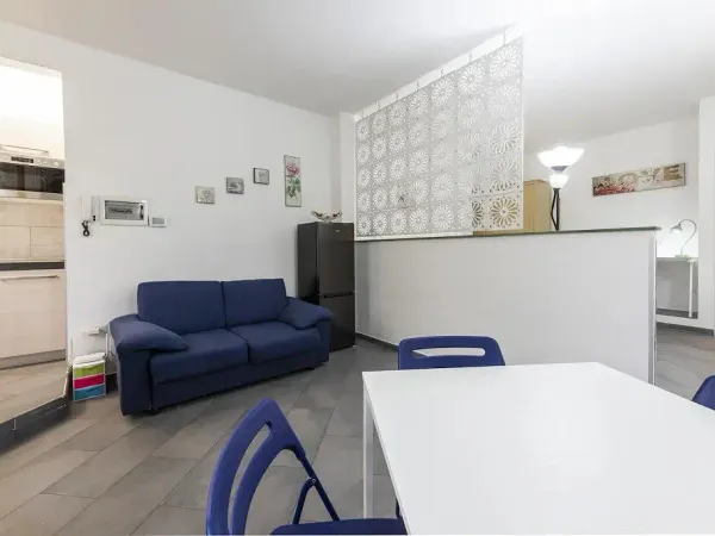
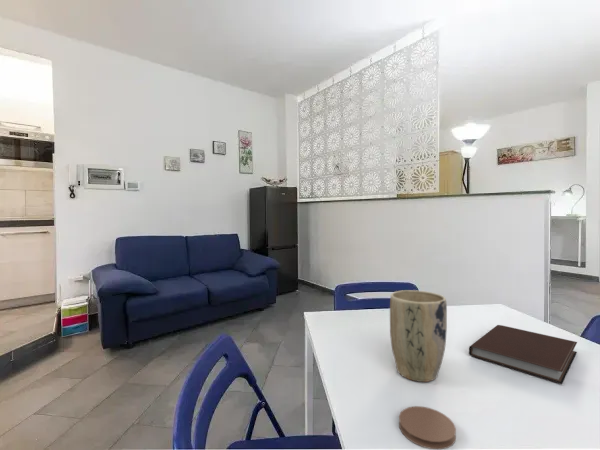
+ coaster (426, 426)
+ plant pot (417, 334)
+ notebook (523, 348)
